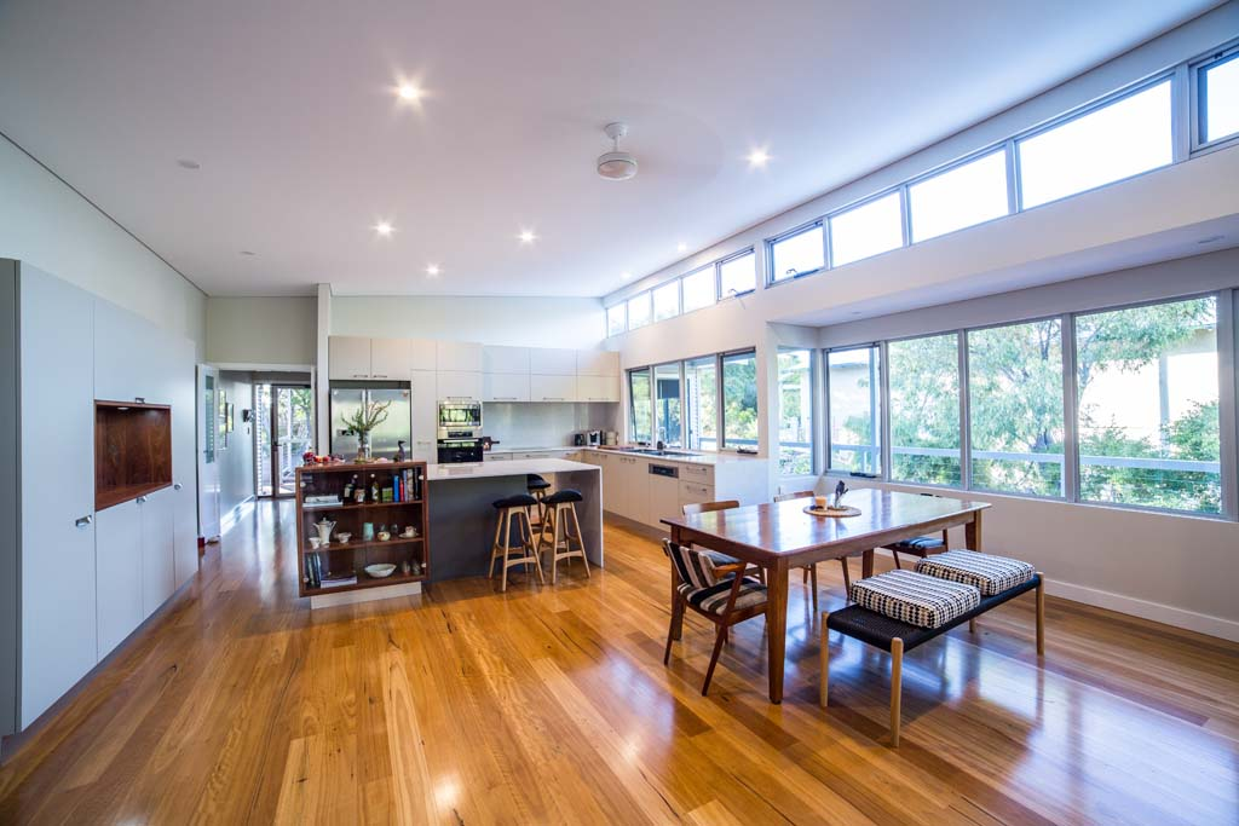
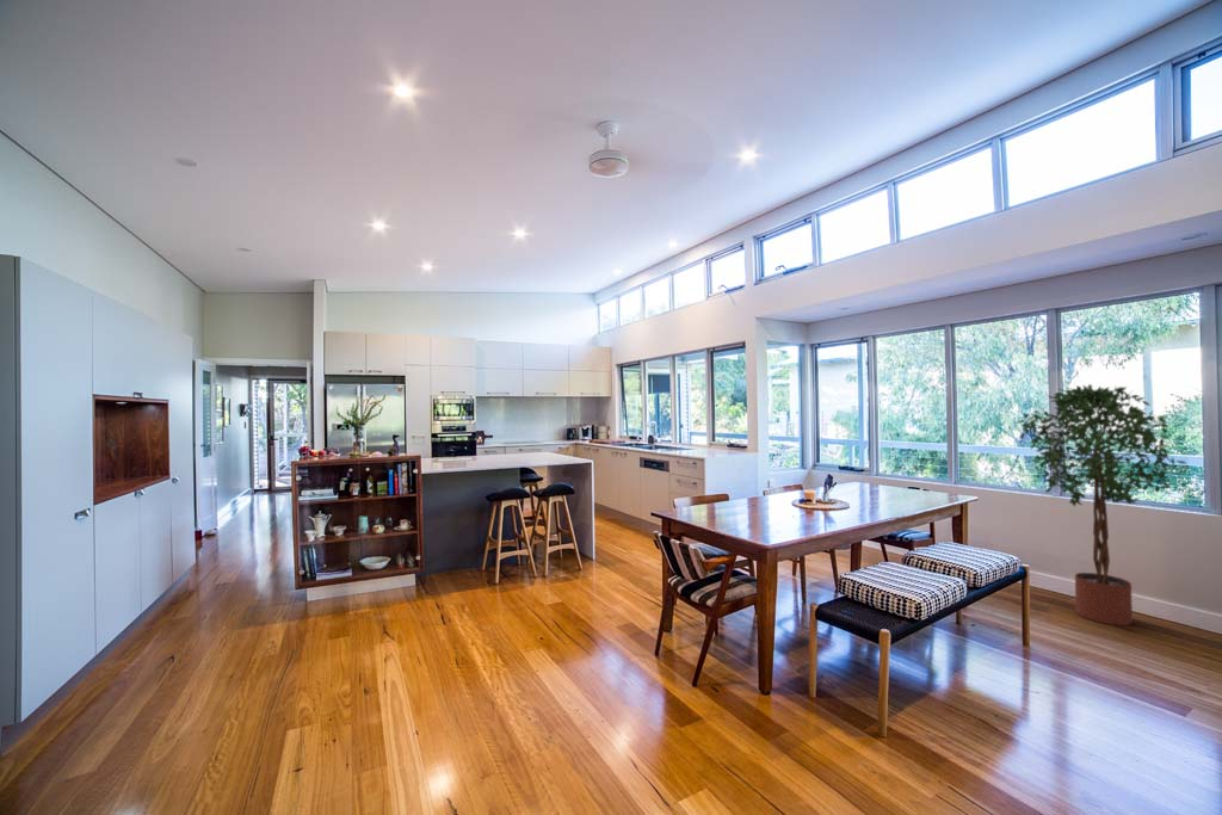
+ potted tree (1093, 502)
